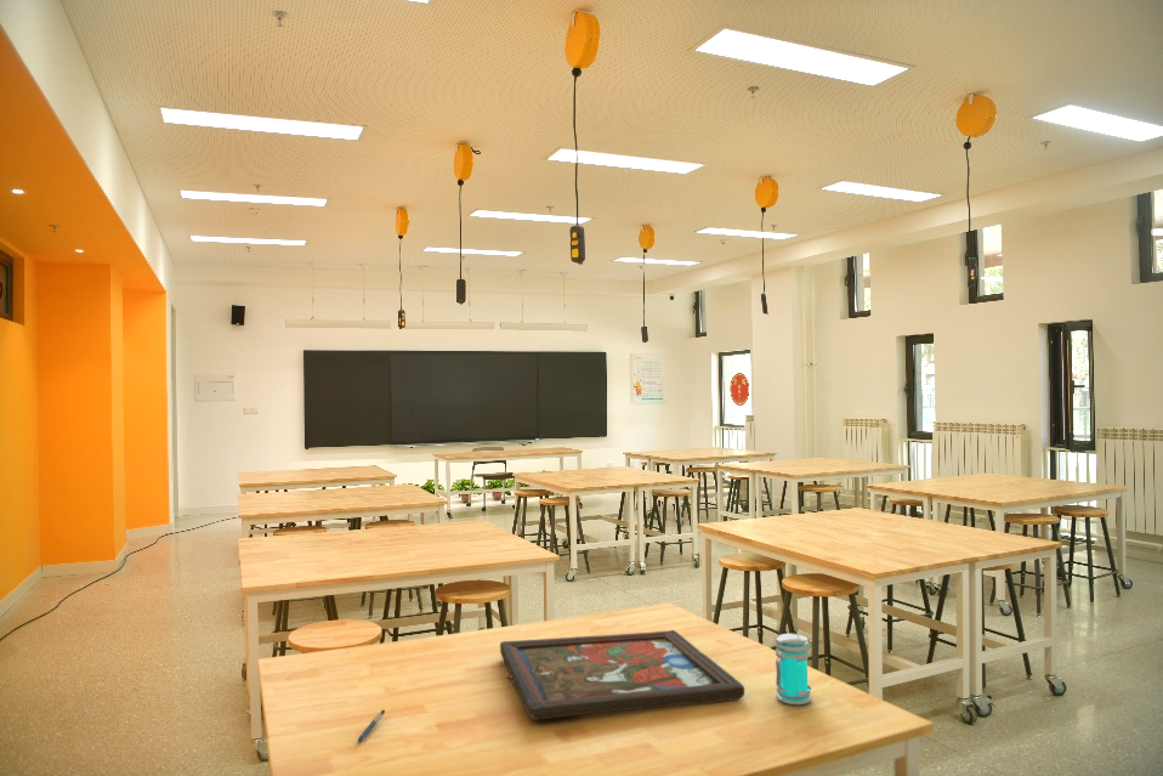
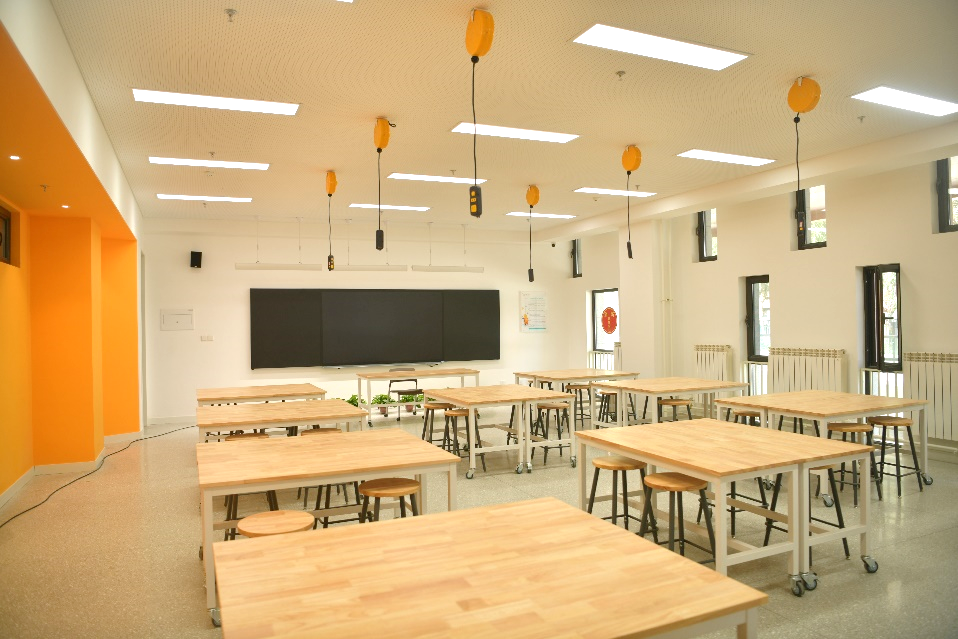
- framed painting (612, 668)
- pen (370, 725)
- jar (792, 667)
